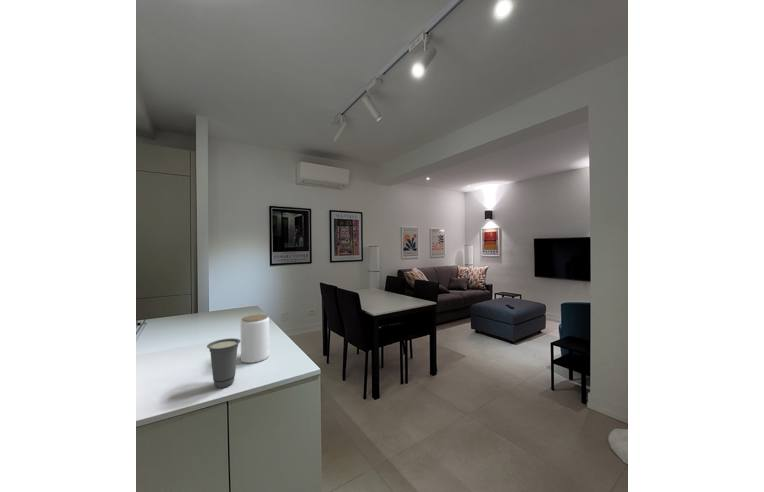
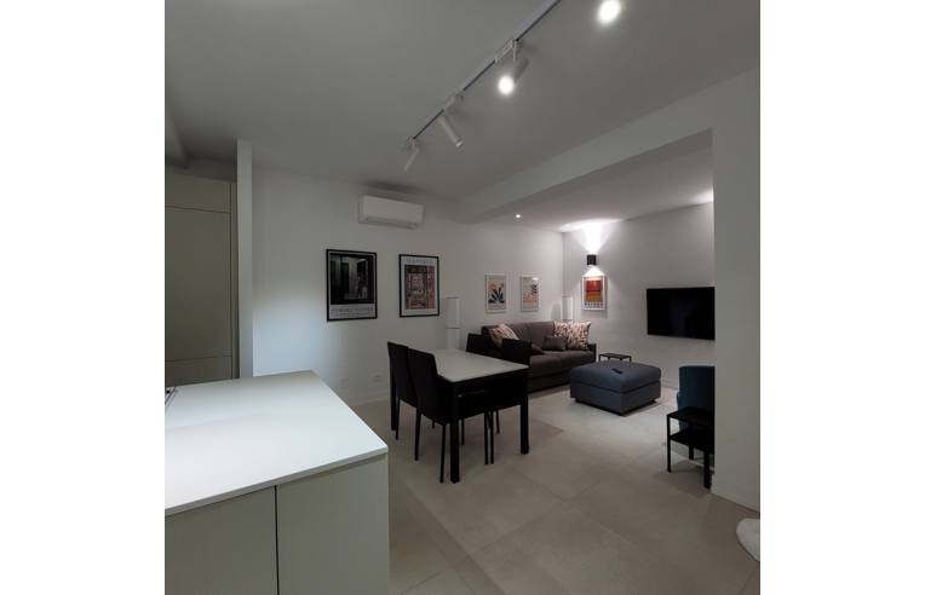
- jar (255, 337)
- cup (224, 363)
